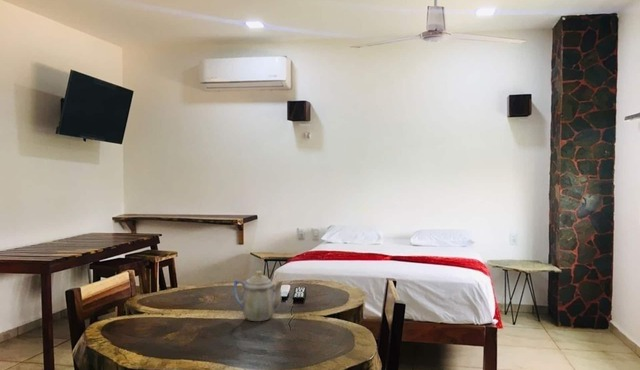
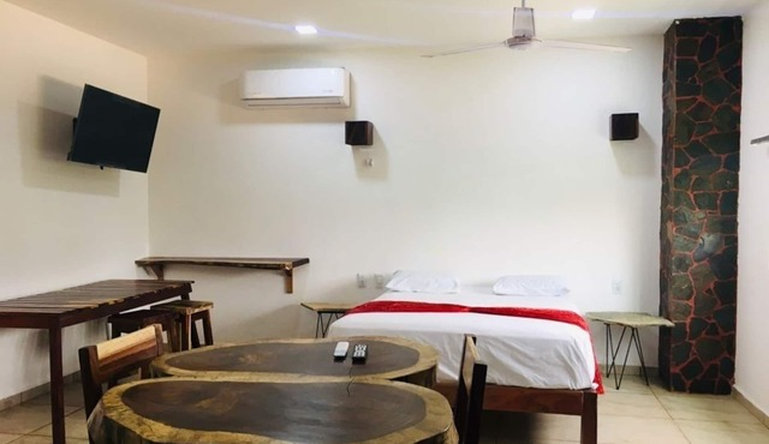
- teapot (258, 294)
